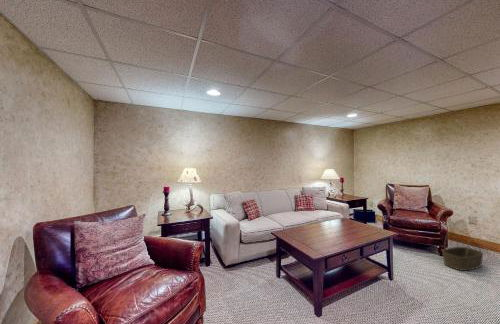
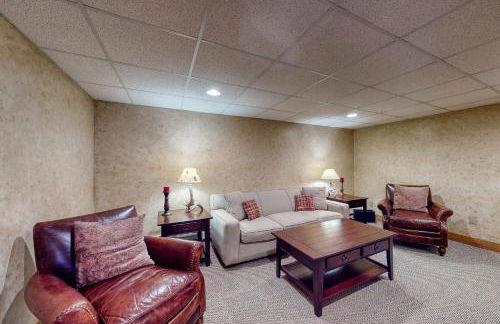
- basket (462, 249)
